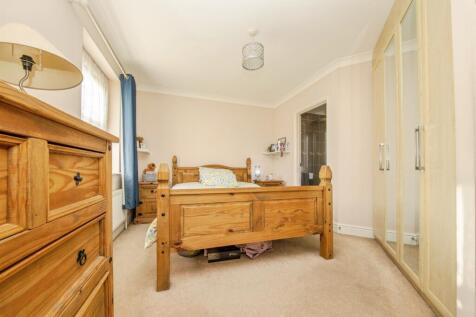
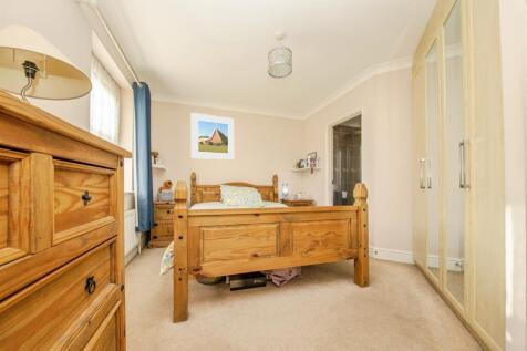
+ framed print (213, 137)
